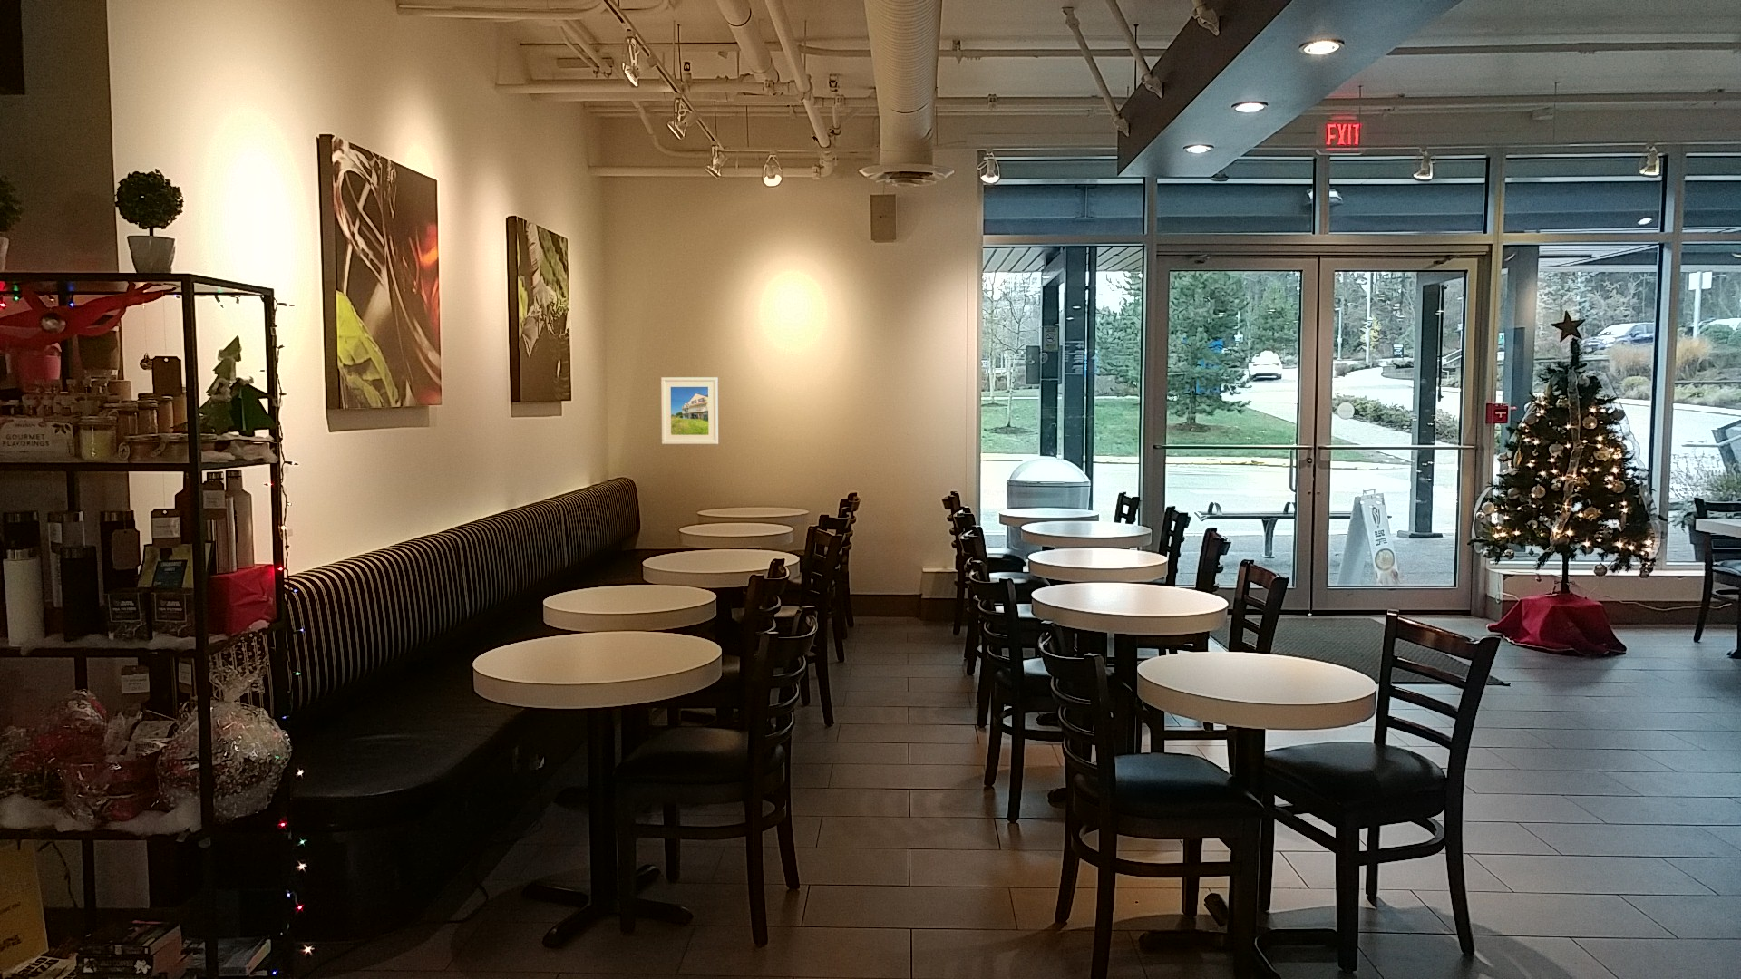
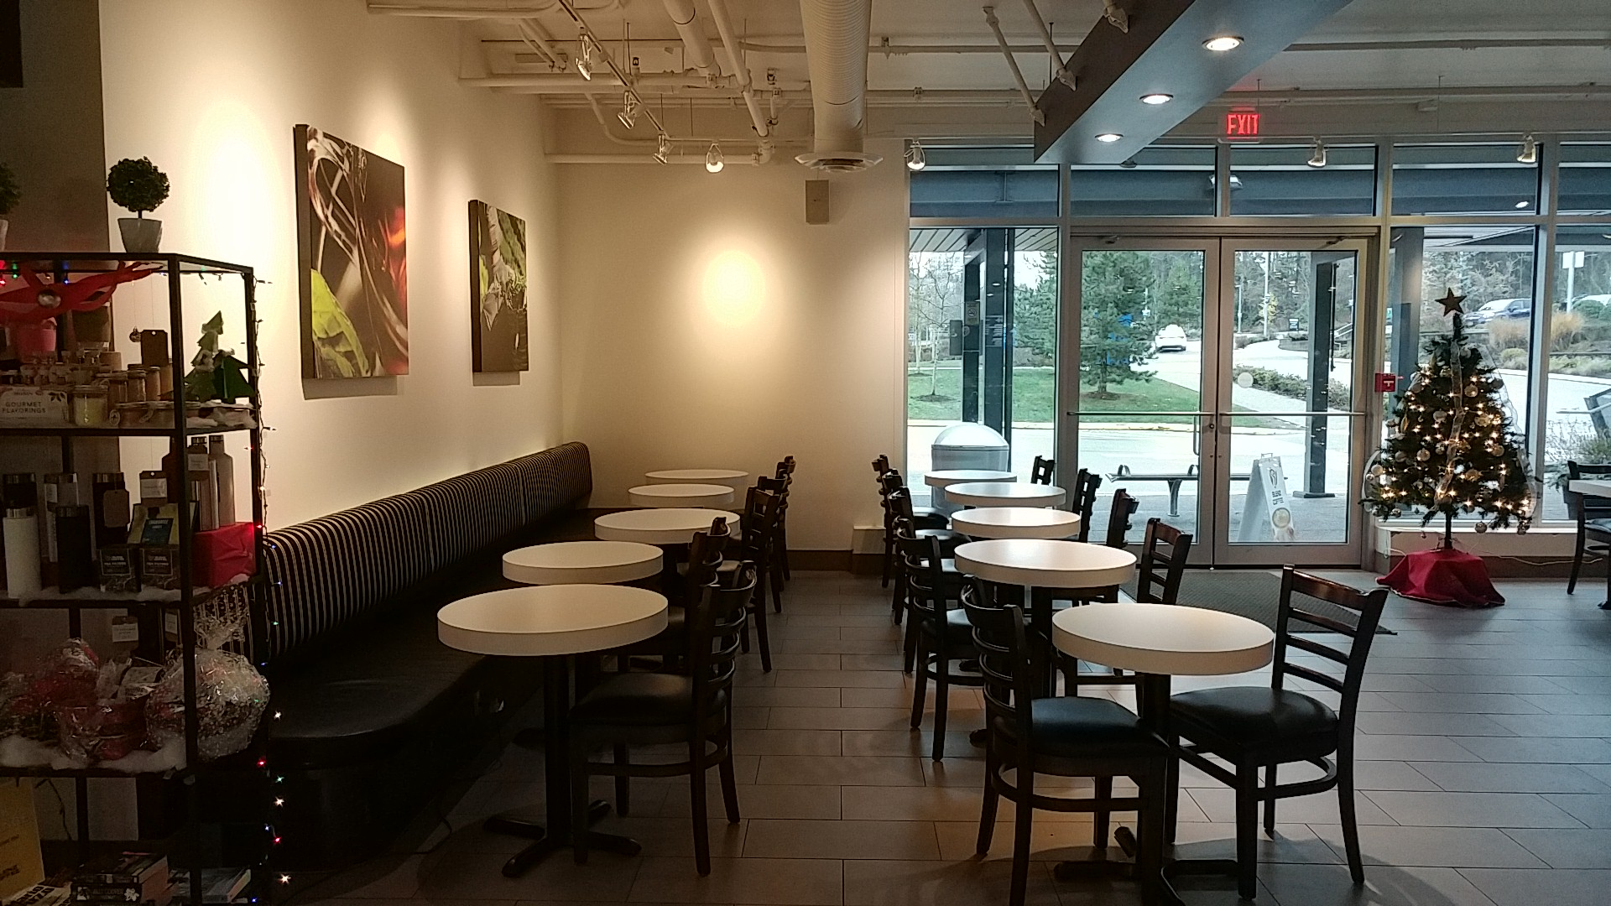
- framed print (689, 411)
